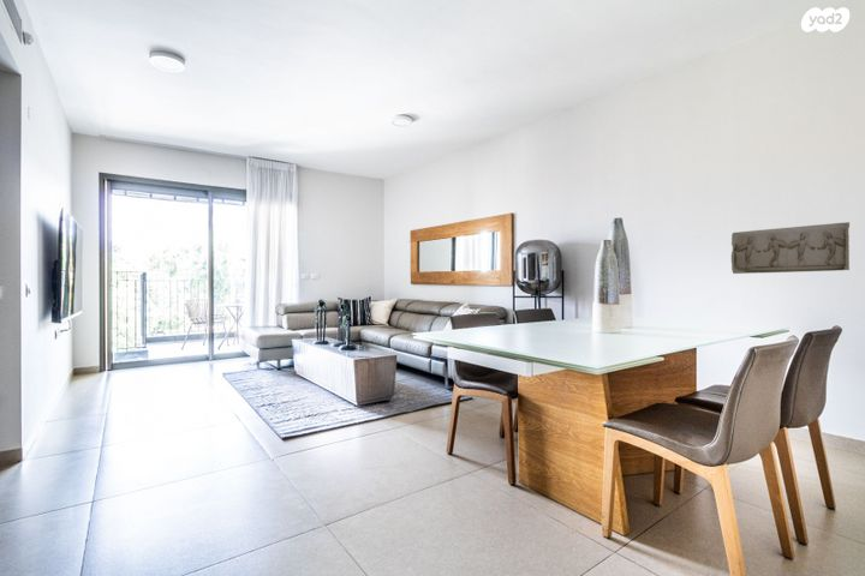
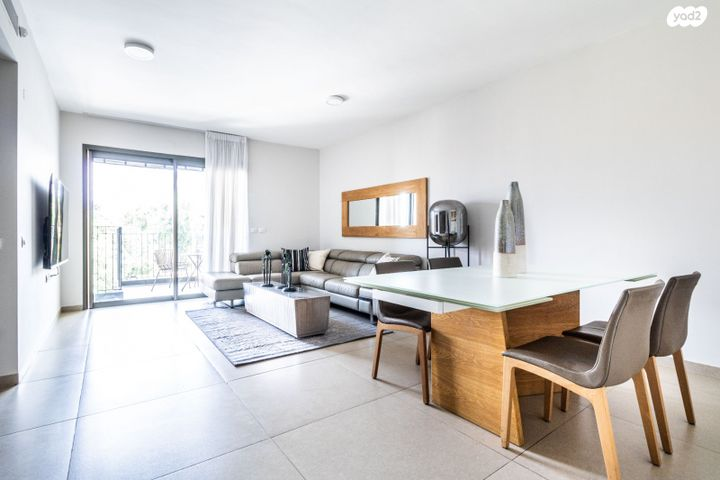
- relief sculpture (785, 250)
